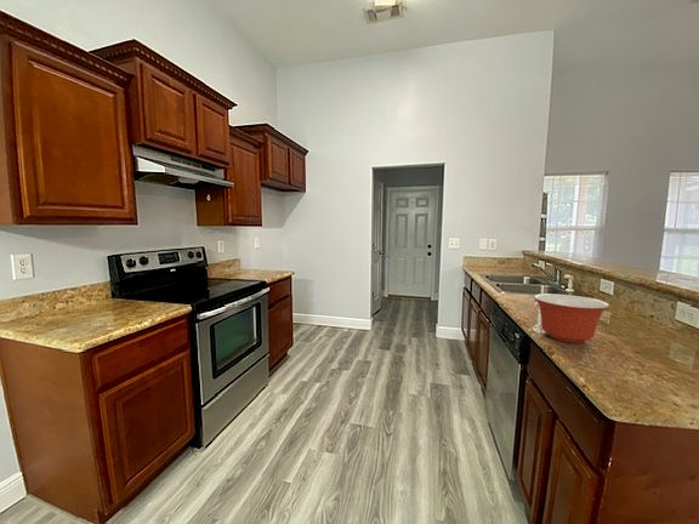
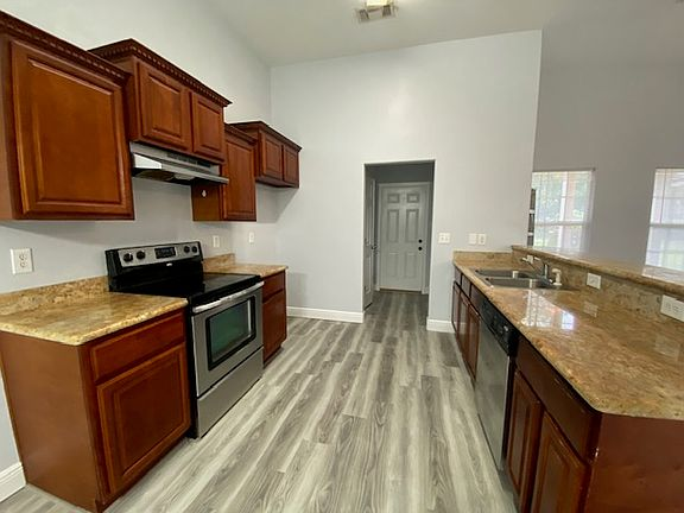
- mixing bowl (567, 318)
